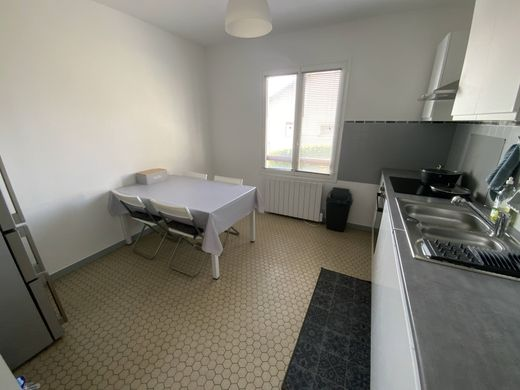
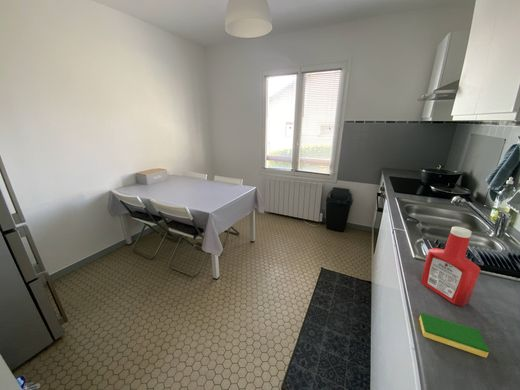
+ soap bottle (451, 262)
+ dish sponge (450, 333)
